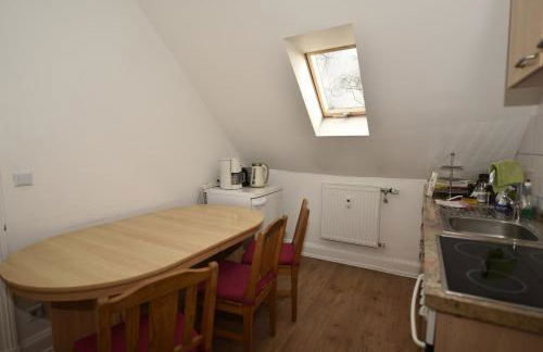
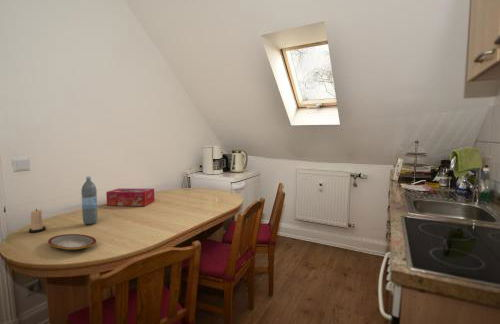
+ candle (36, 219)
+ tissue box (131, 196)
+ plate (72, 243)
+ water bottle (89, 200)
